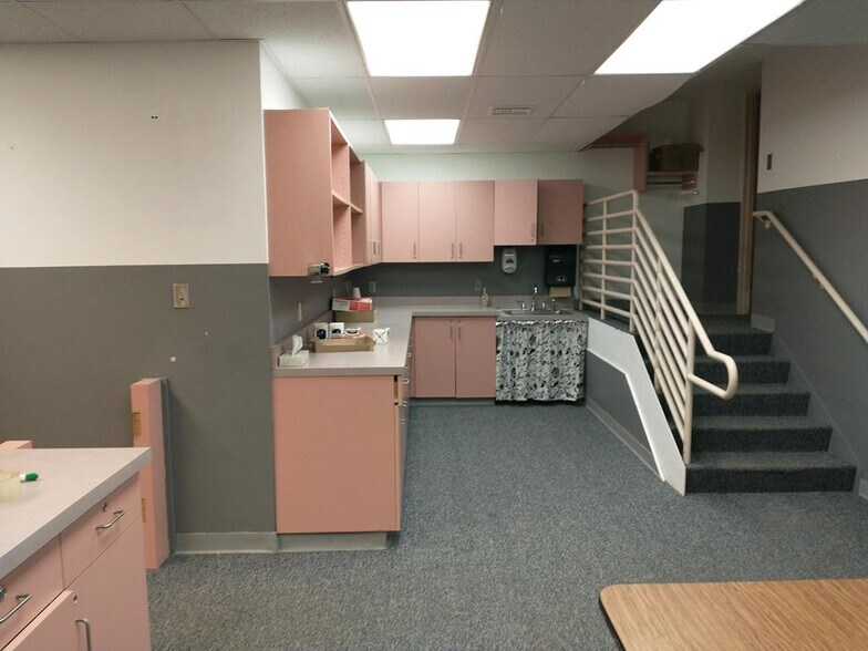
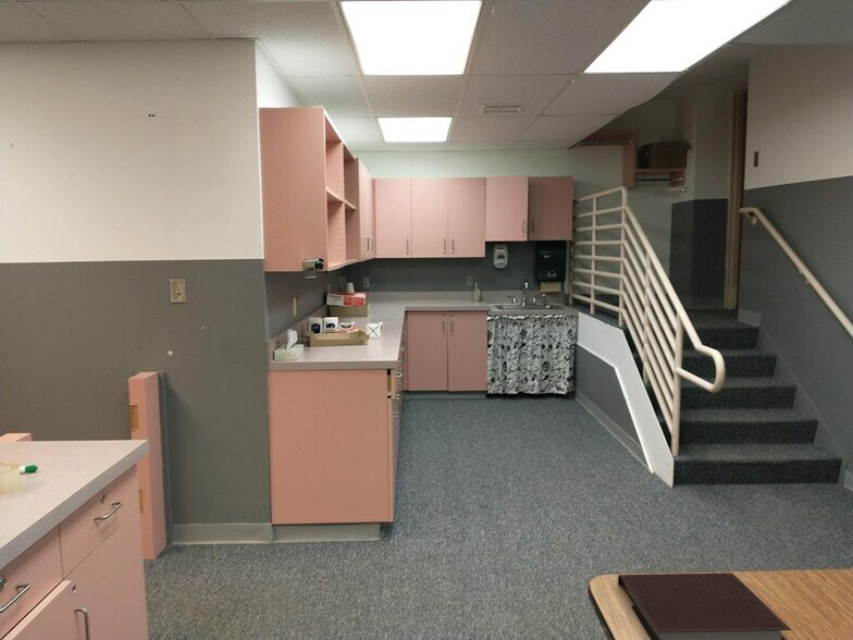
+ notebook (696, 605)
